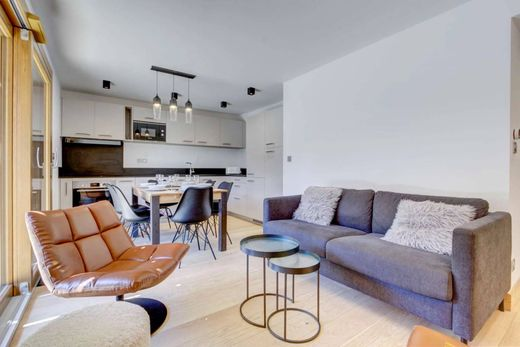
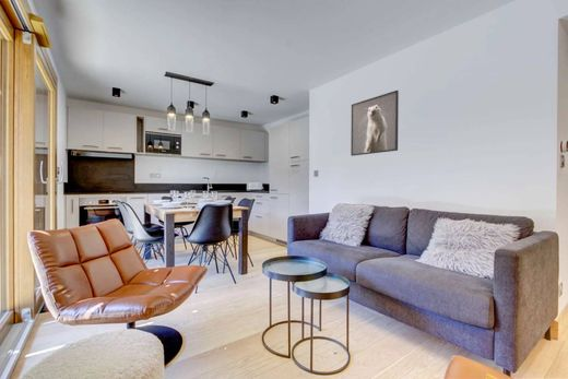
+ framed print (372, 126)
